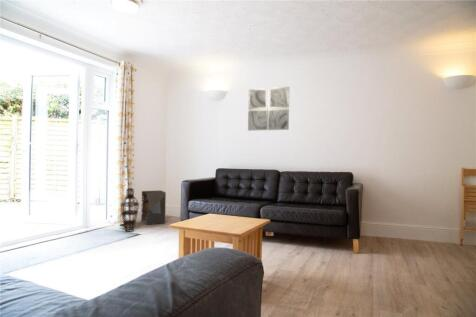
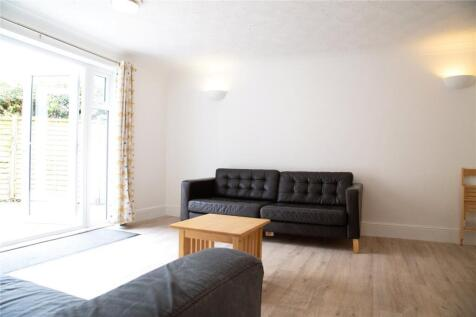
- storage bin (153, 207)
- lantern (130, 209)
- wall art (267, 108)
